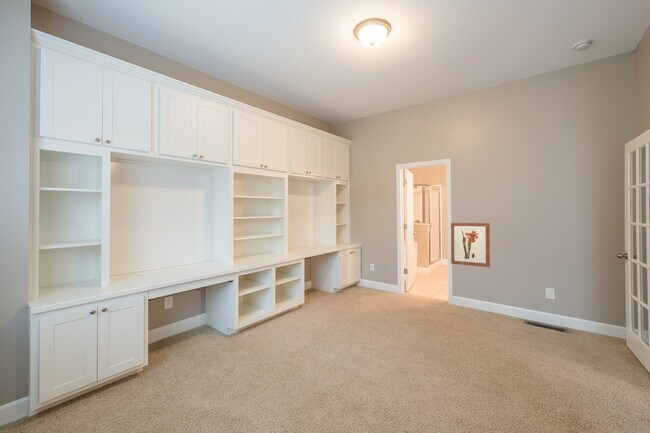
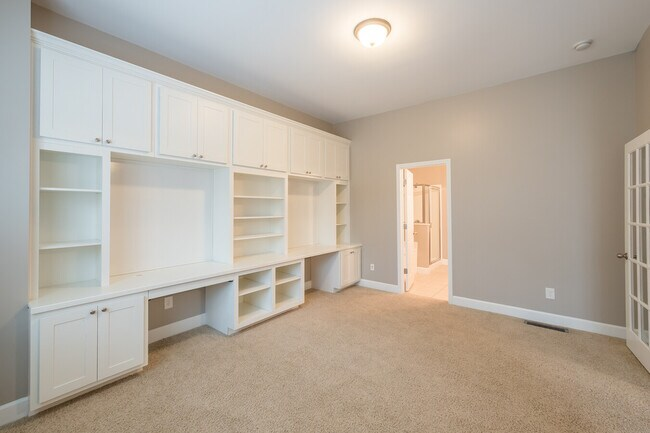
- wall art (469, 244)
